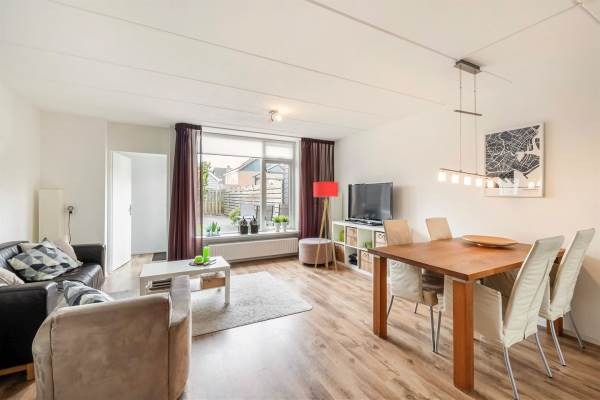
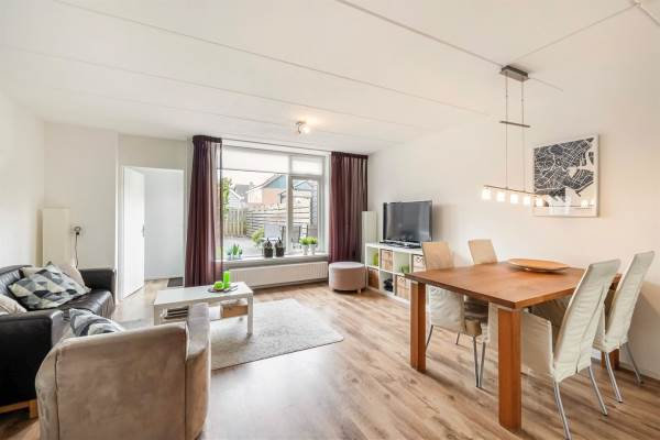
- floor lamp (325, 226)
